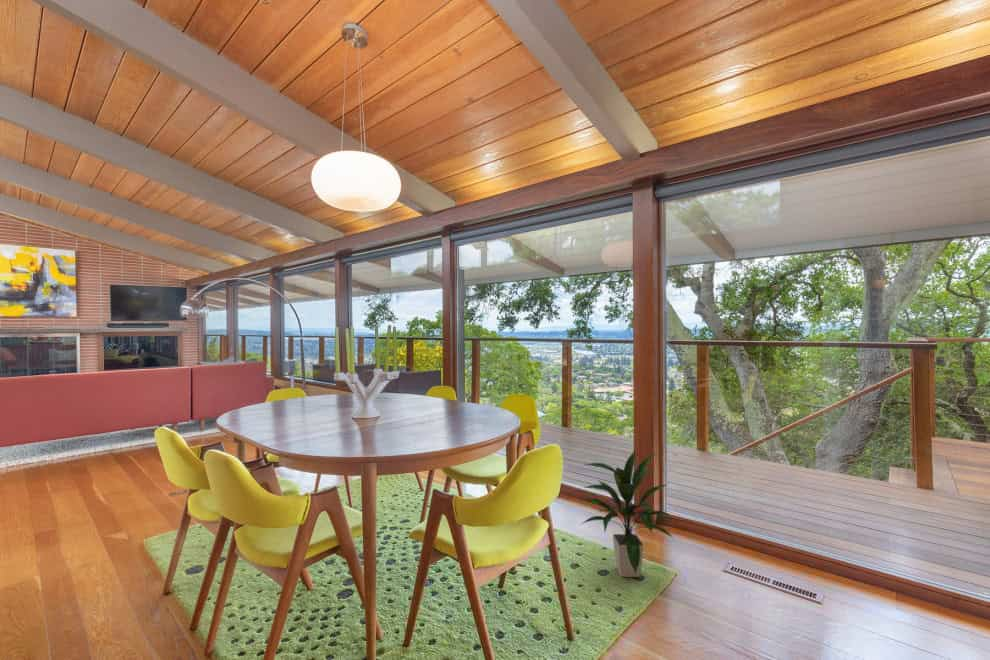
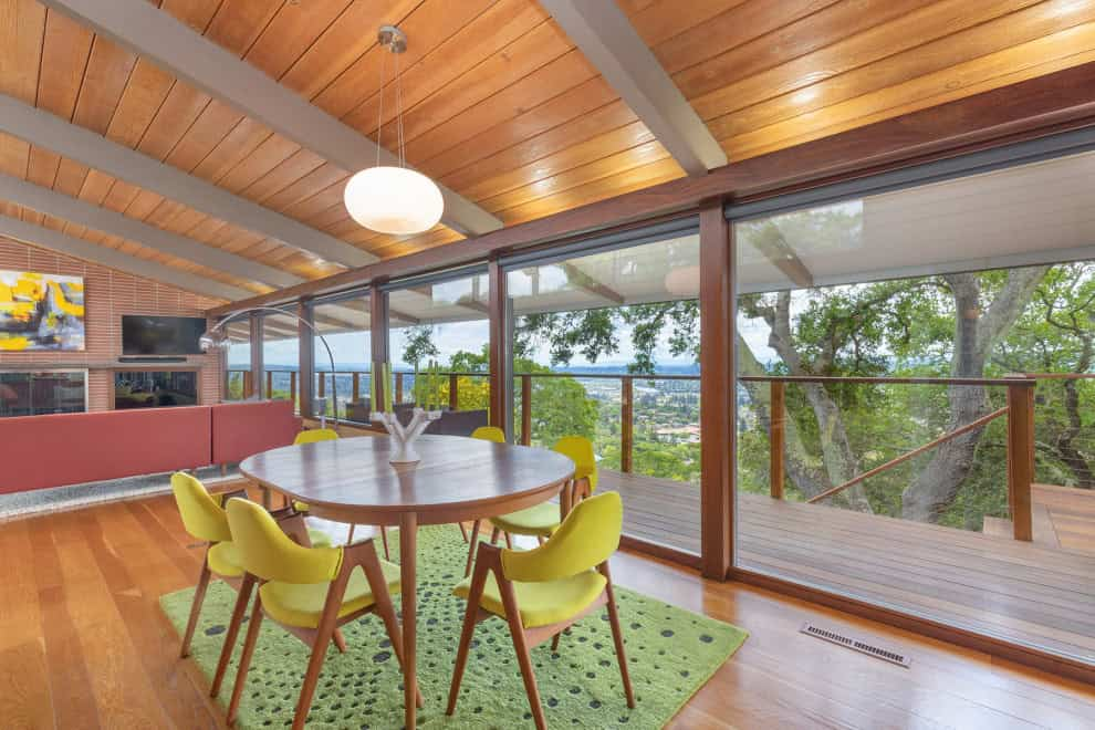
- indoor plant (626, 512)
